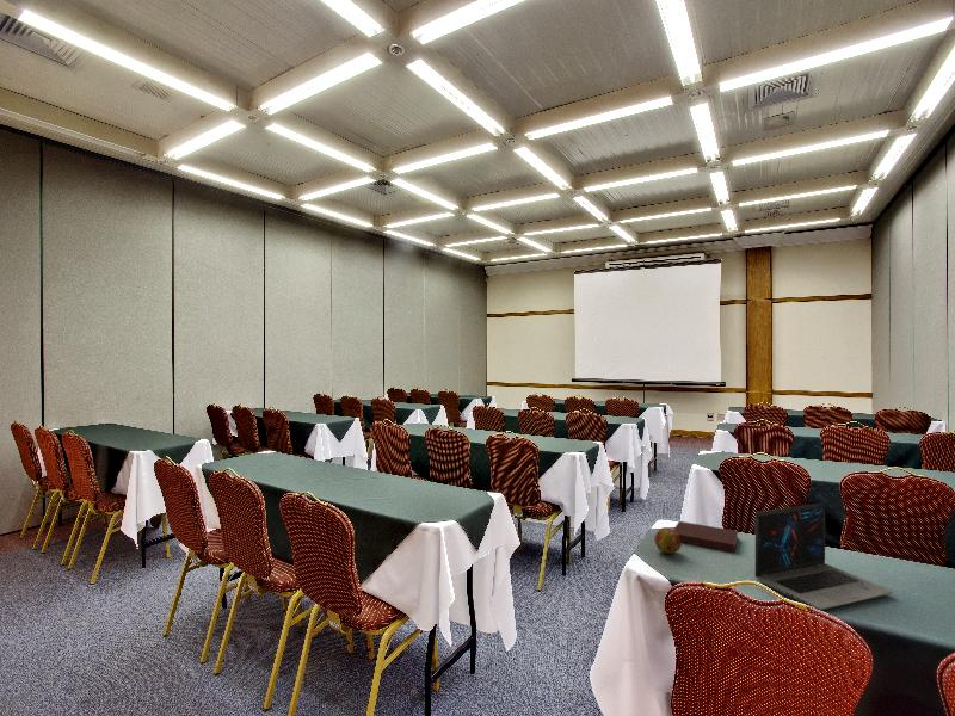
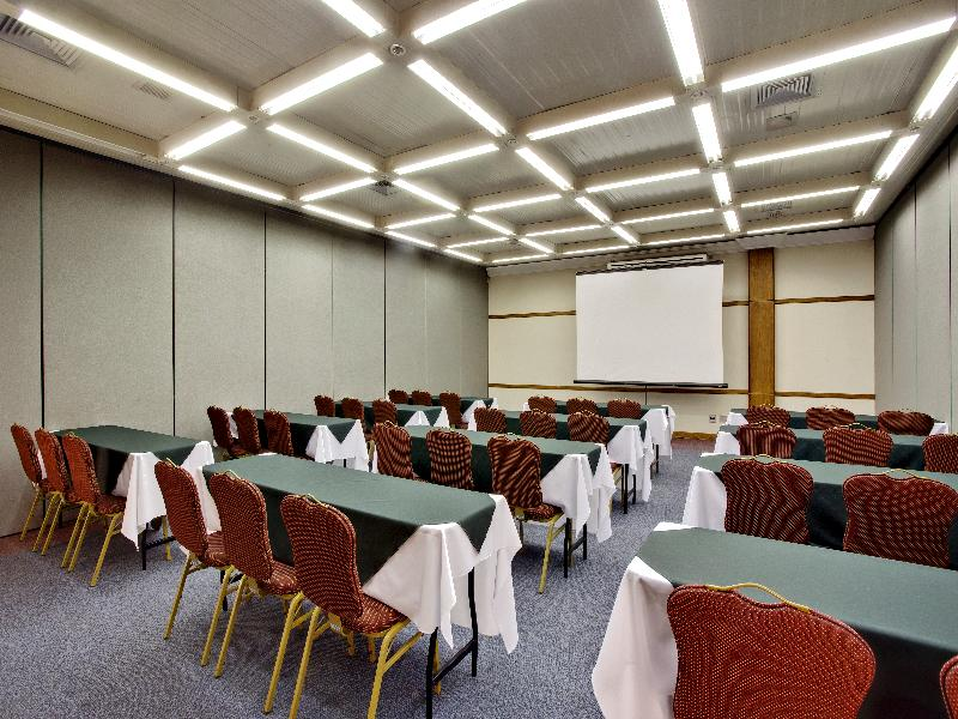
- fruit (667, 541)
- laptop (821, 553)
- notebook (704, 535)
